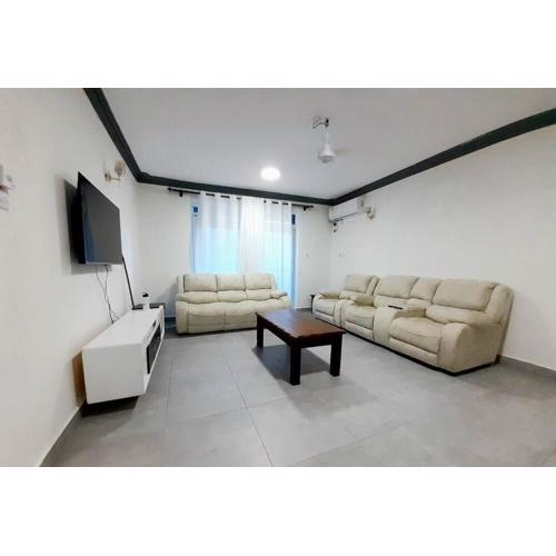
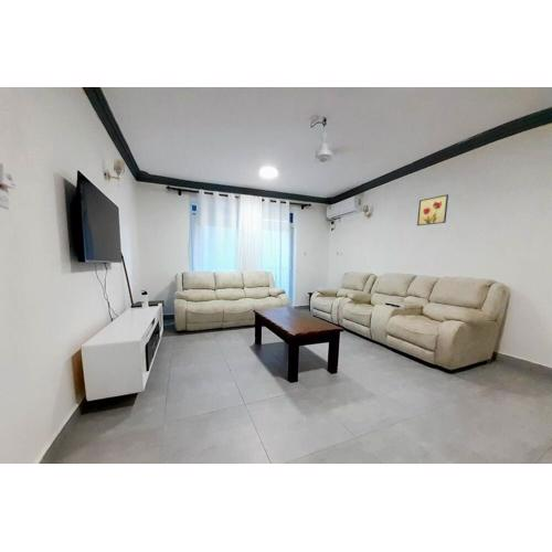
+ wall art (432, 211)
